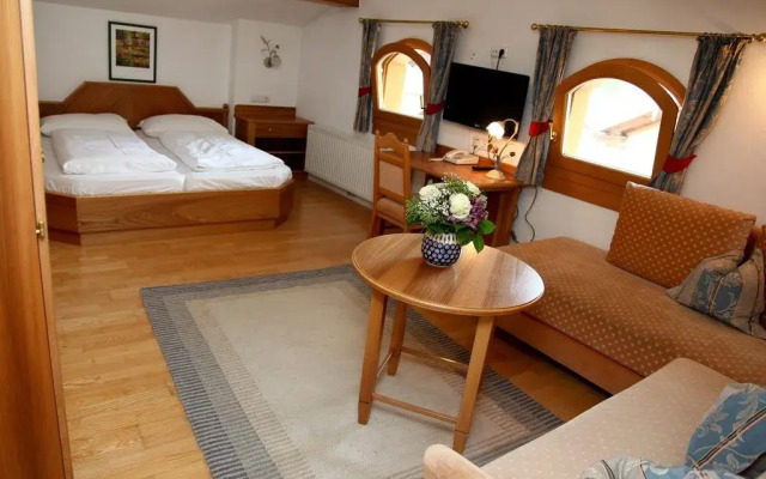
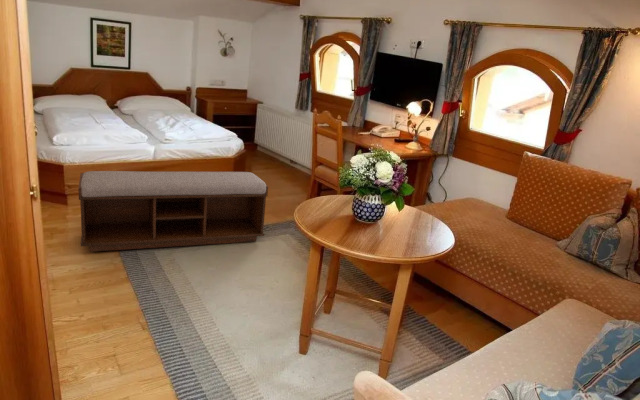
+ bench (177, 207)
